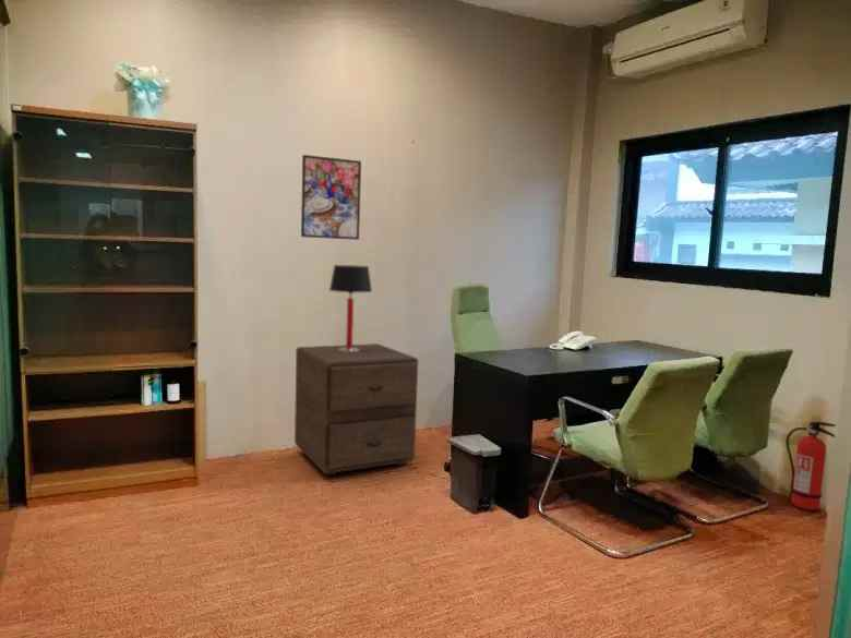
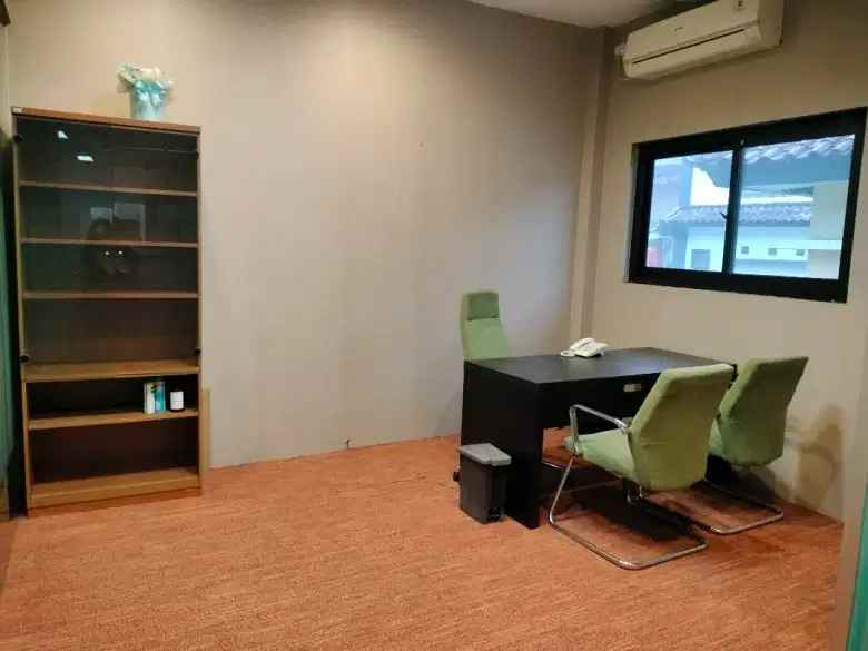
- fire extinguisher (806, 462)
- filing cabinet (356, 406)
- table lamp (350, 308)
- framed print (331, 198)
